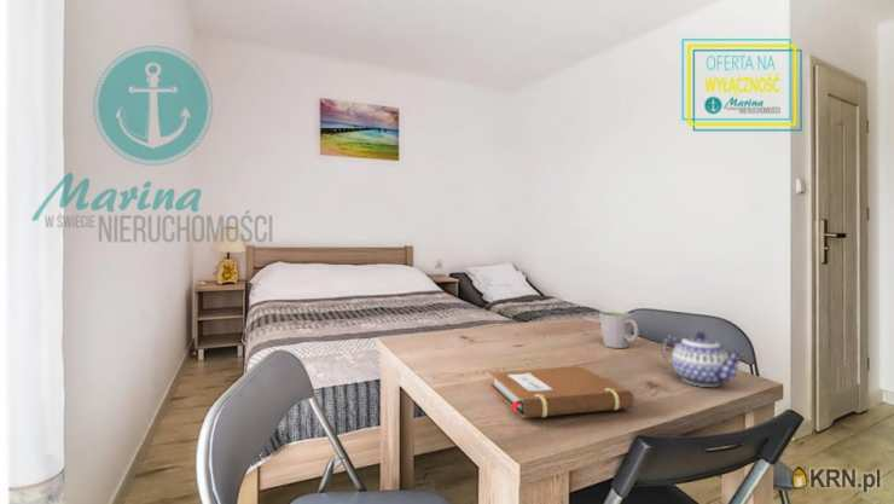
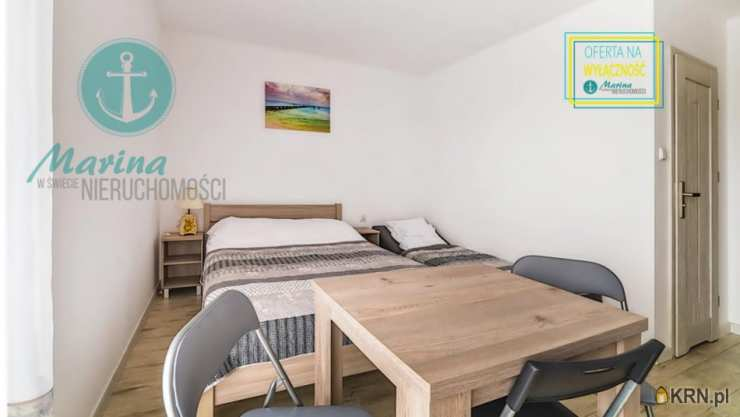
- mug (620, 330)
- teapot (699, 357)
- notebook (553, 389)
